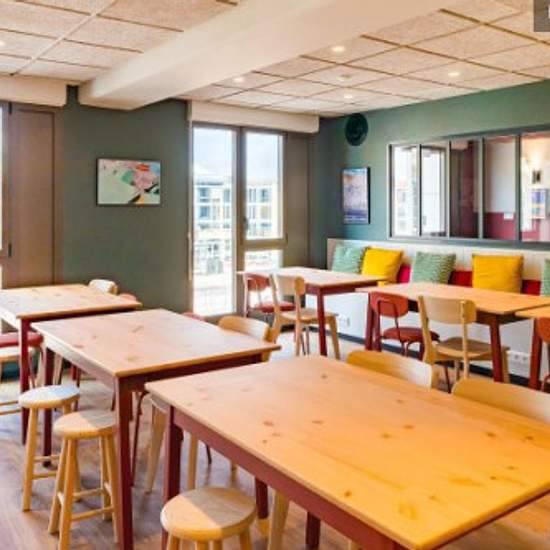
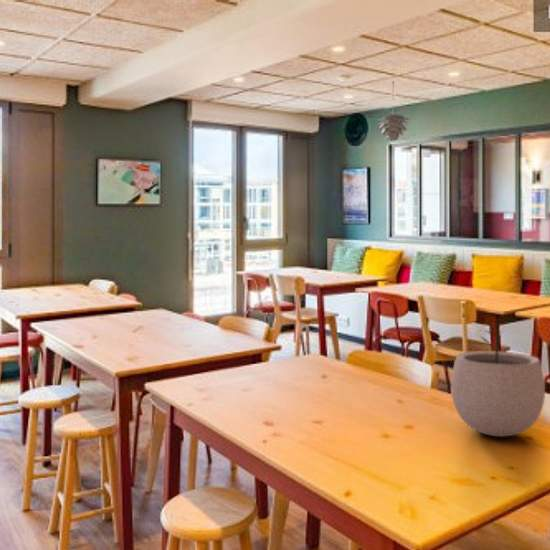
+ plant pot (496, 378)
+ pendant light (393, 110)
